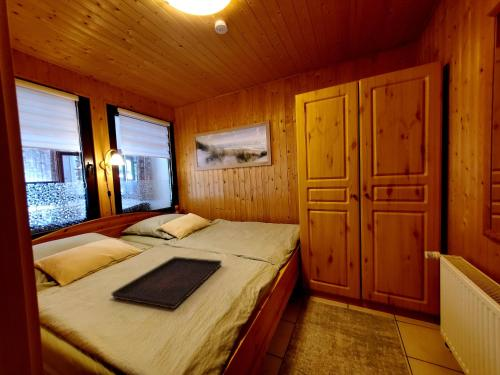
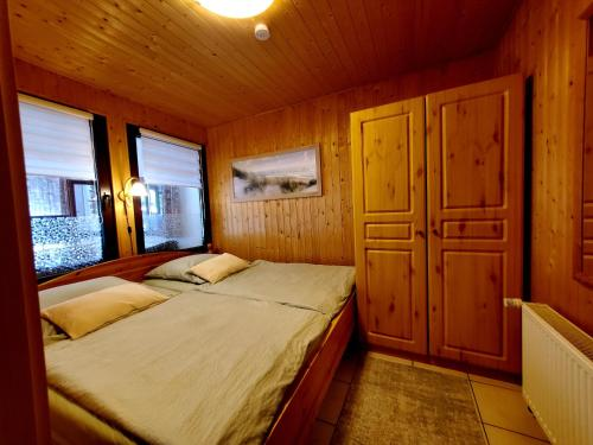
- serving tray (174, 277)
